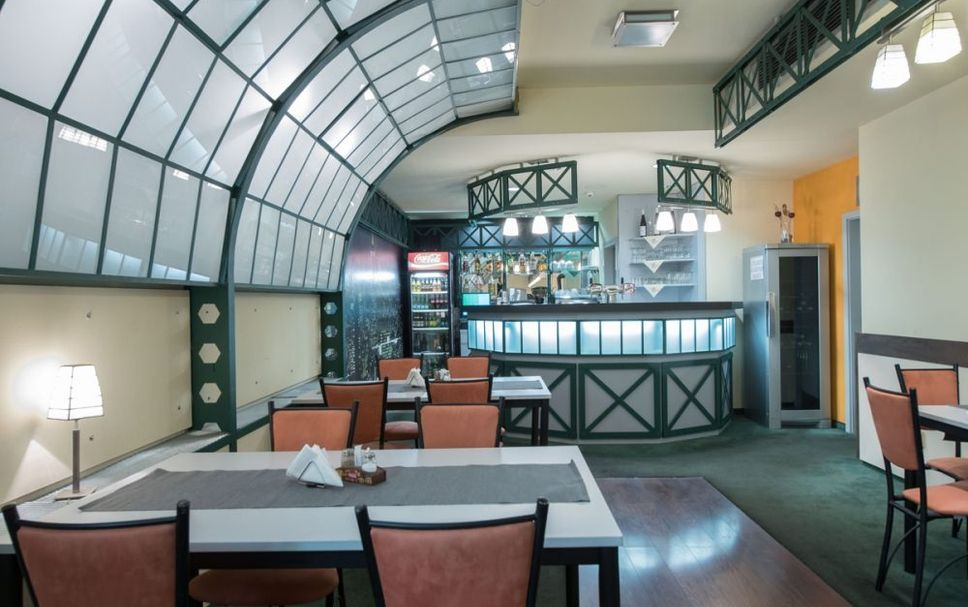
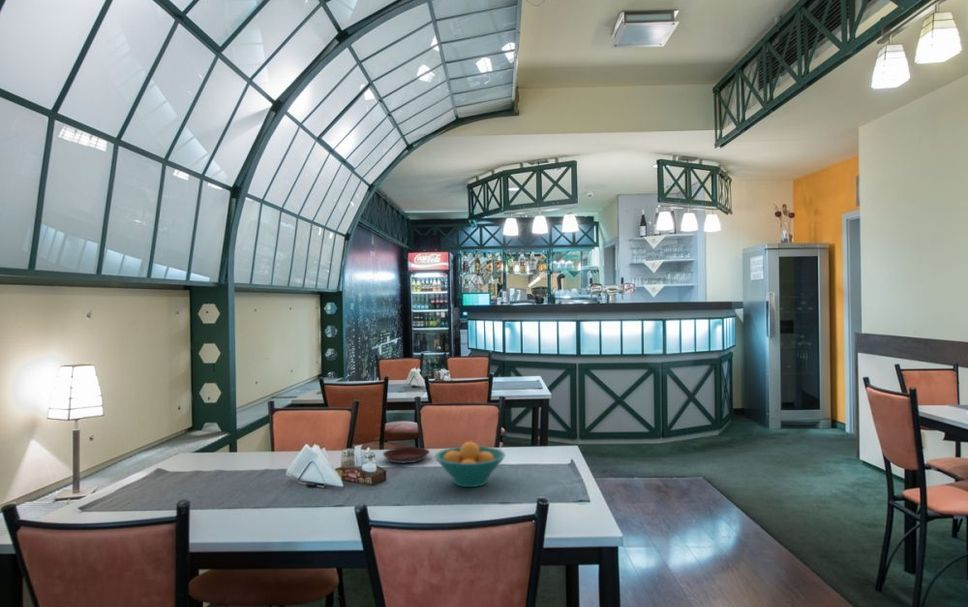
+ fruit bowl (470, 462)
+ plate (406, 455)
